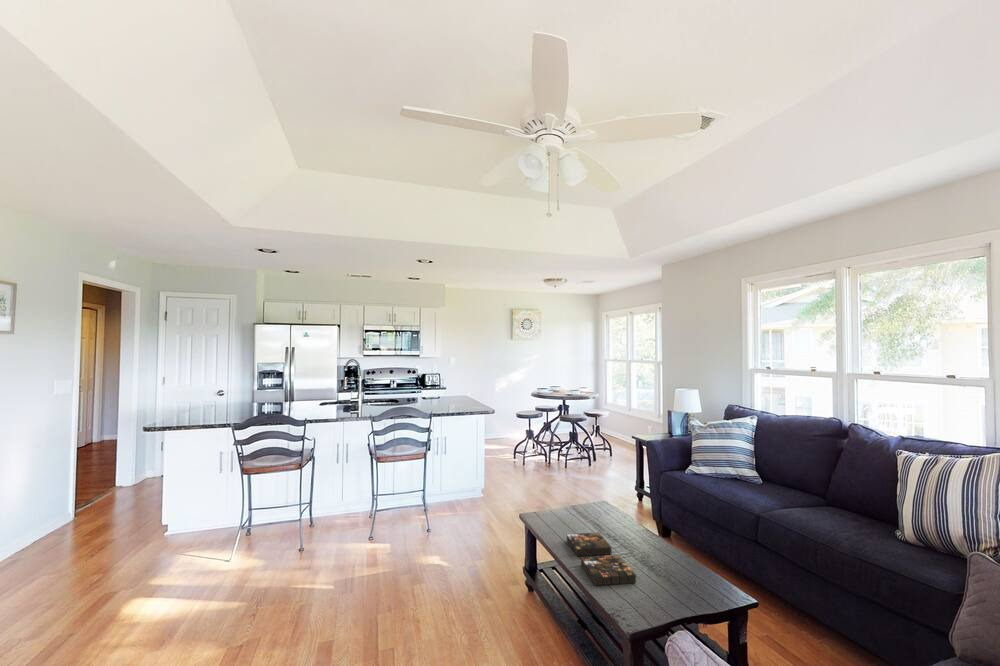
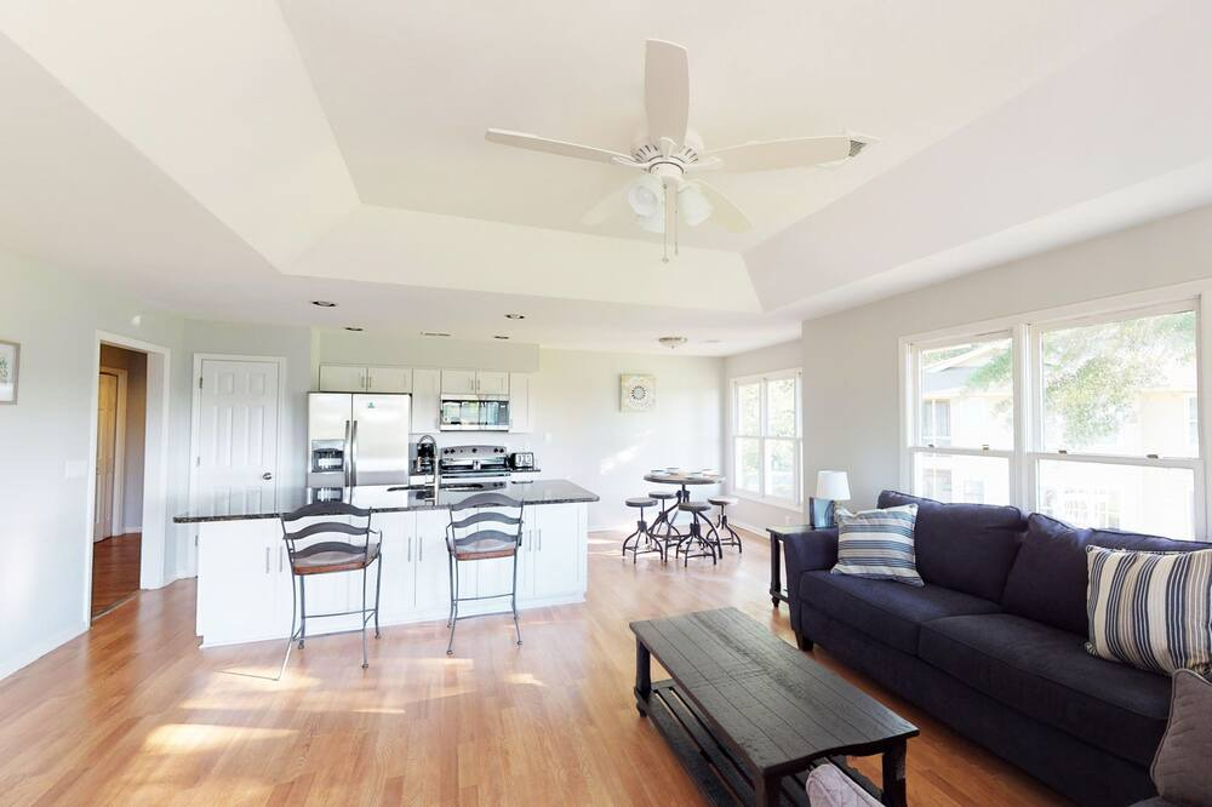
- board game (597, 556)
